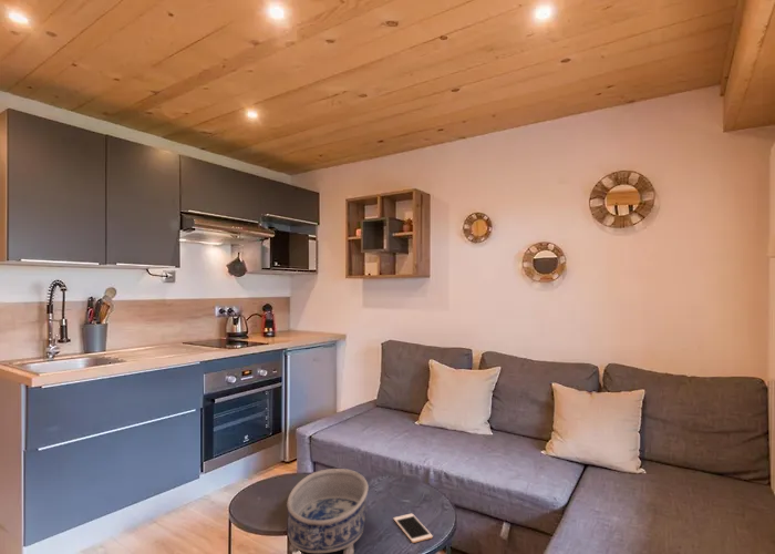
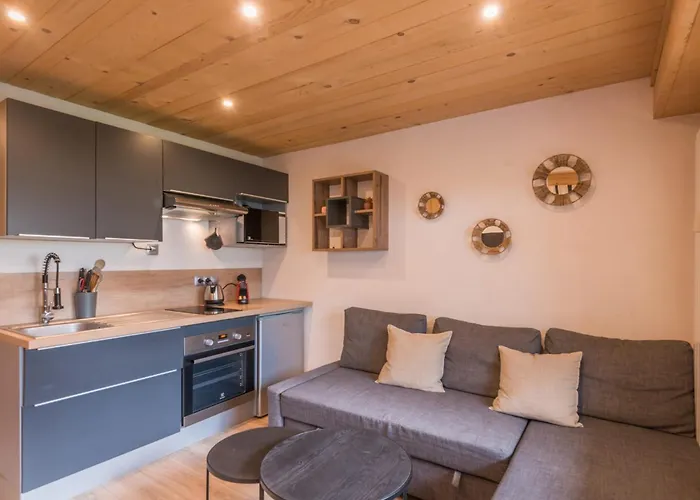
- decorative bowl (329, 511)
- cell phone (412, 526)
